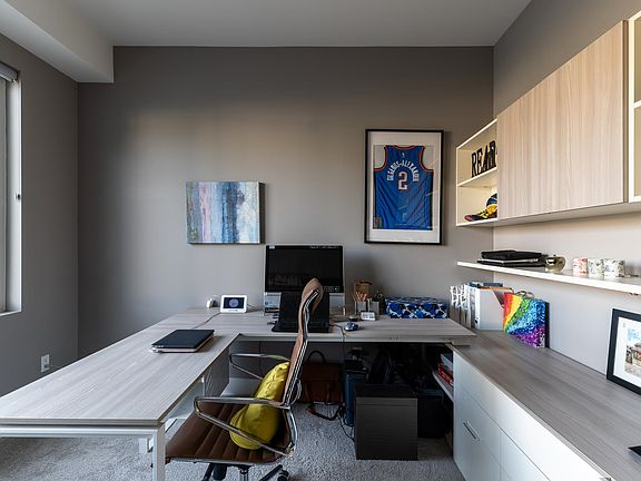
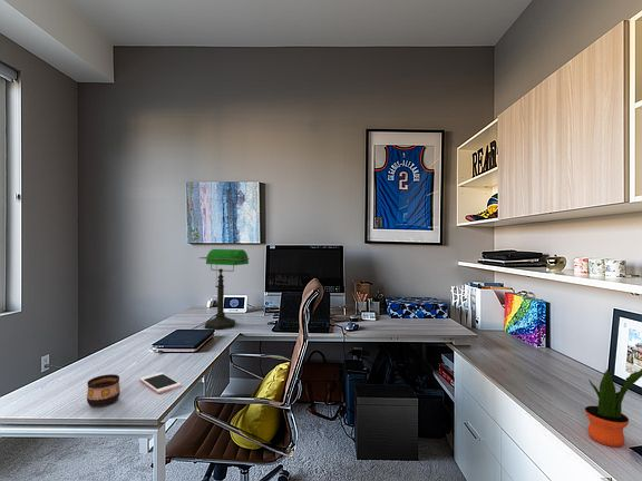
+ cell phone (159, 382)
+ potted plant (614, 400)
+ desk lamp (223, 286)
+ cup (105, 390)
